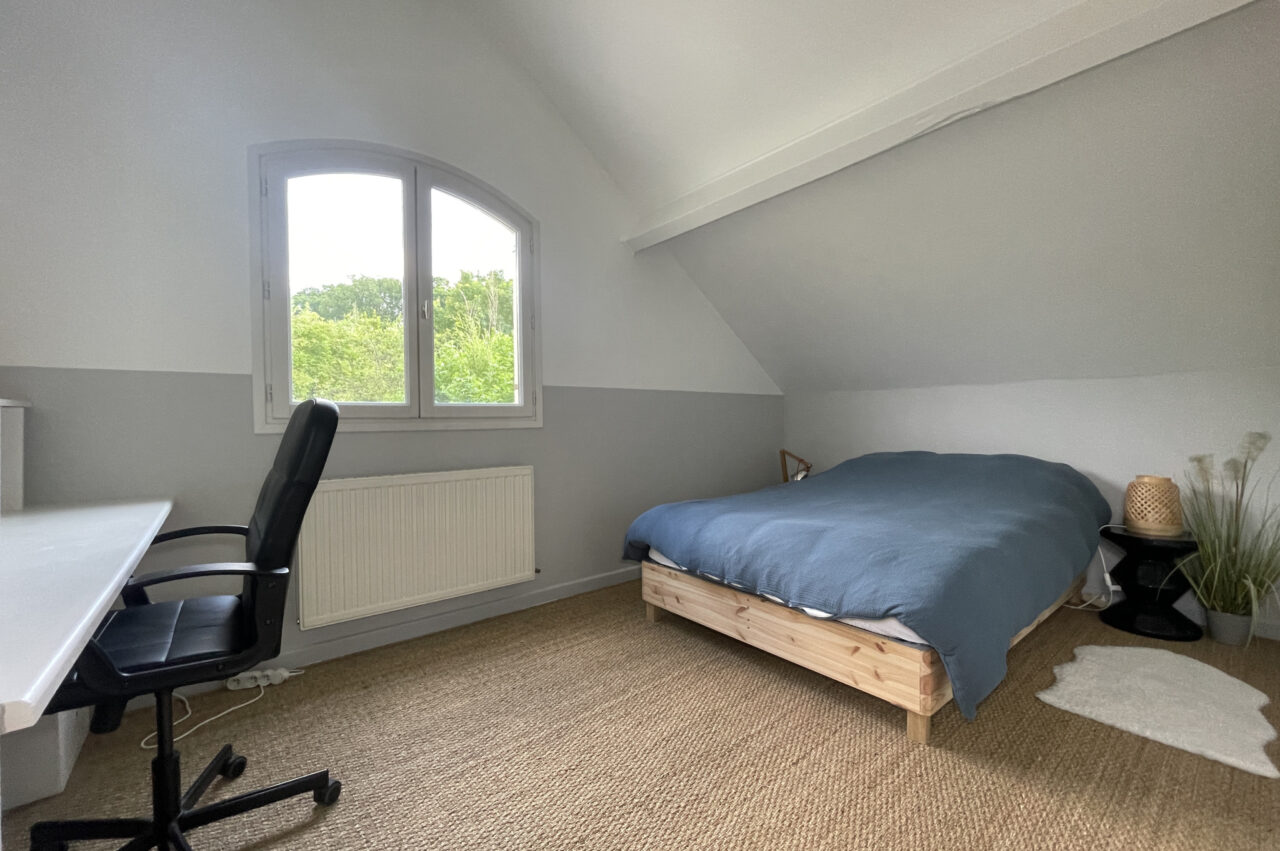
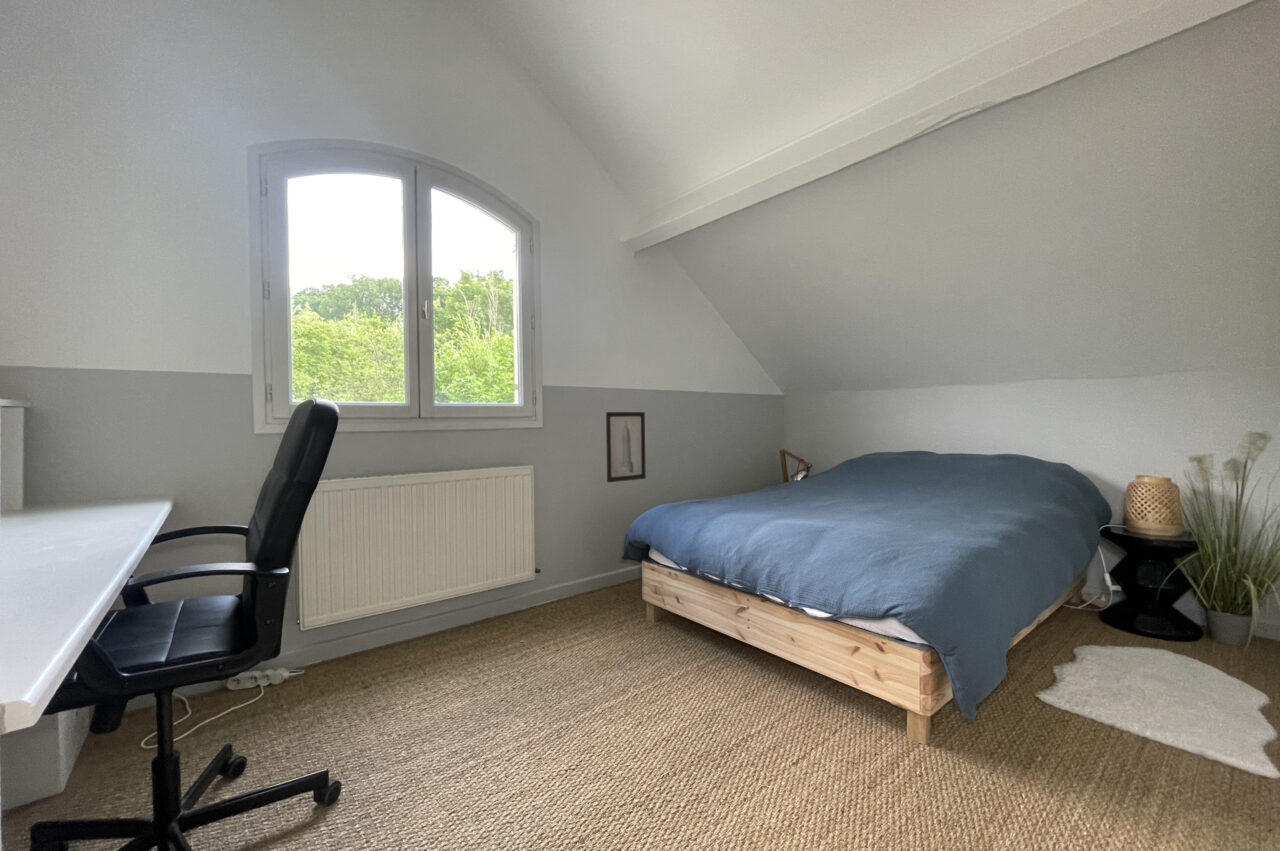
+ wall art (626, 446)
